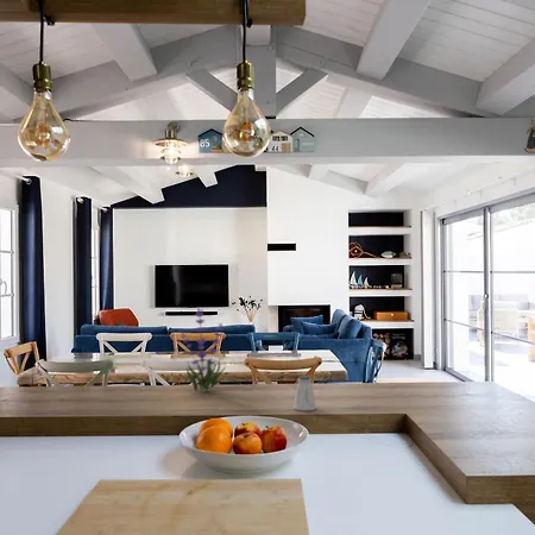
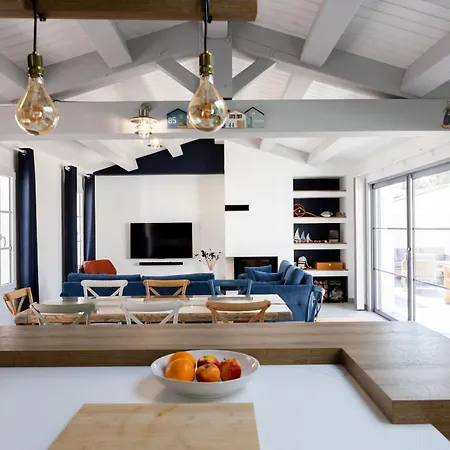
- saltshaker (304, 391)
- plant (202, 348)
